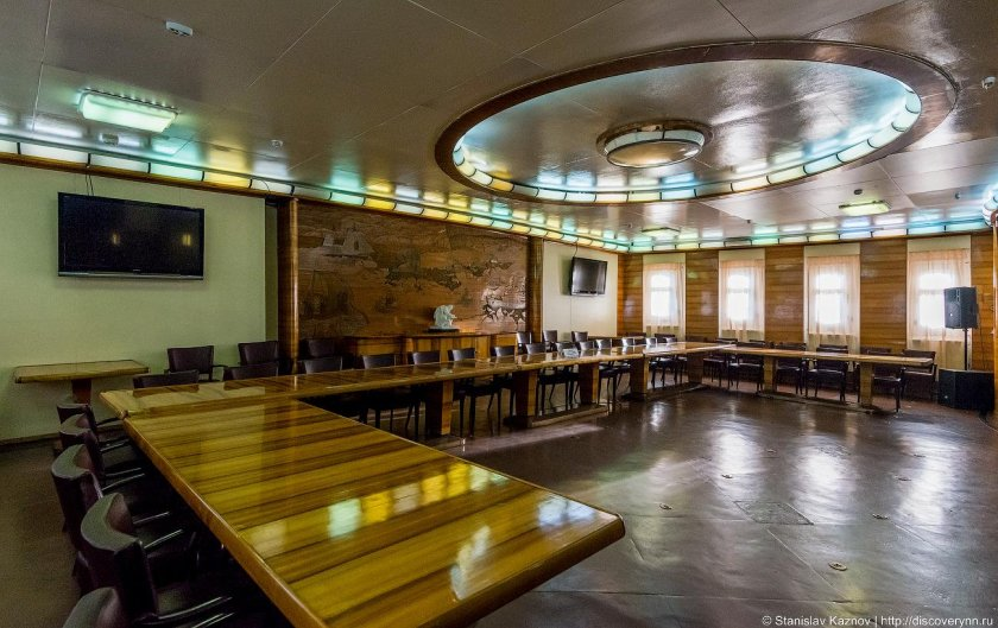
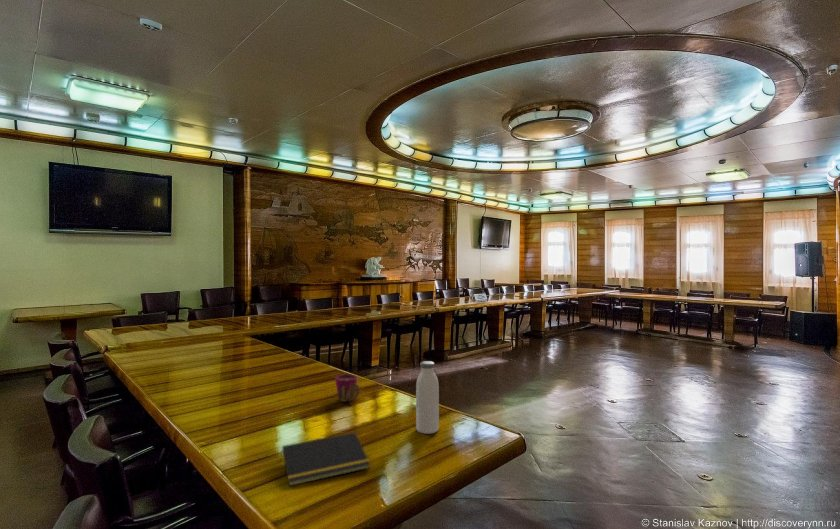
+ water bottle (427, 395)
+ notepad (325, 456)
+ cup (348, 389)
